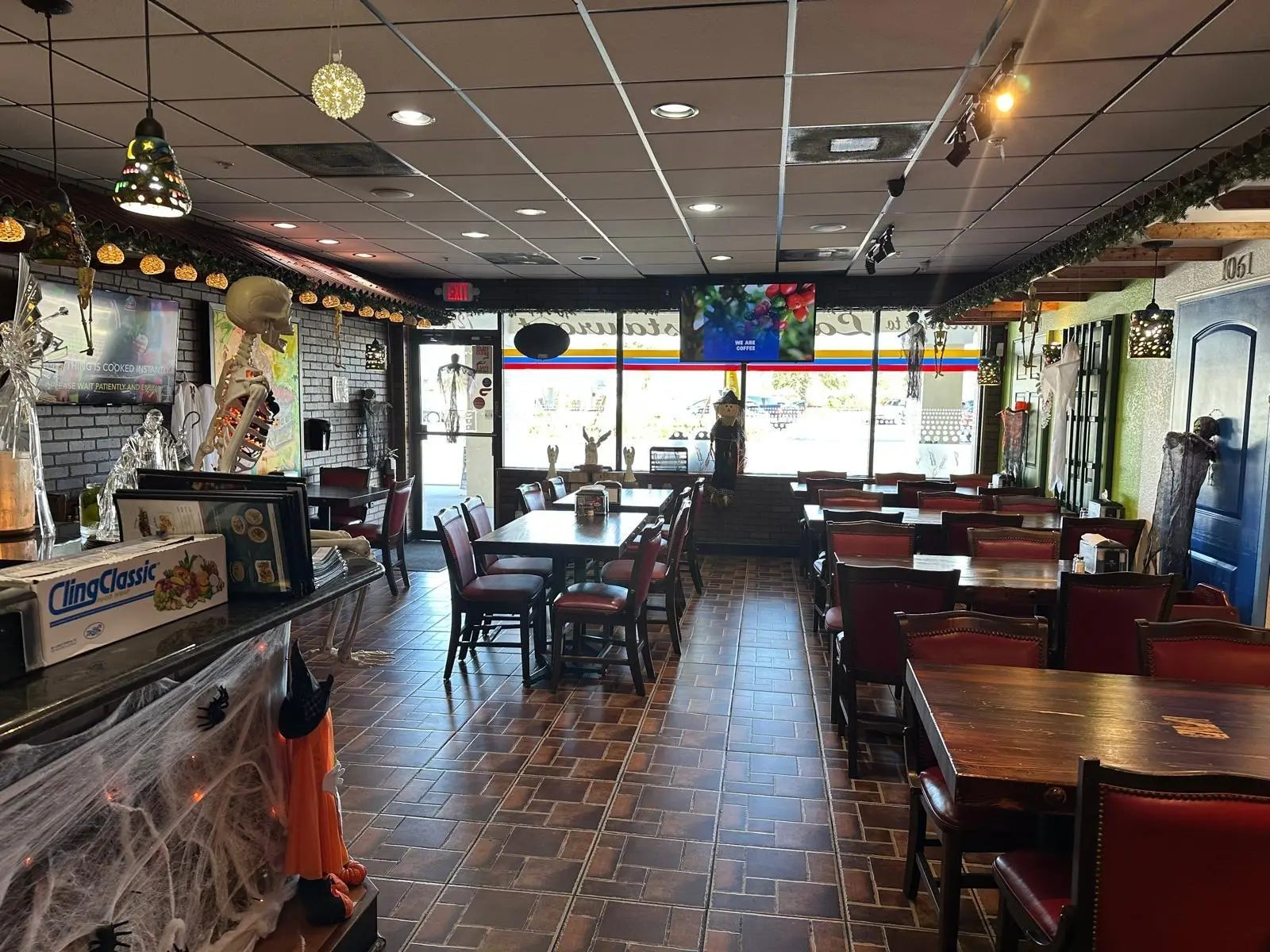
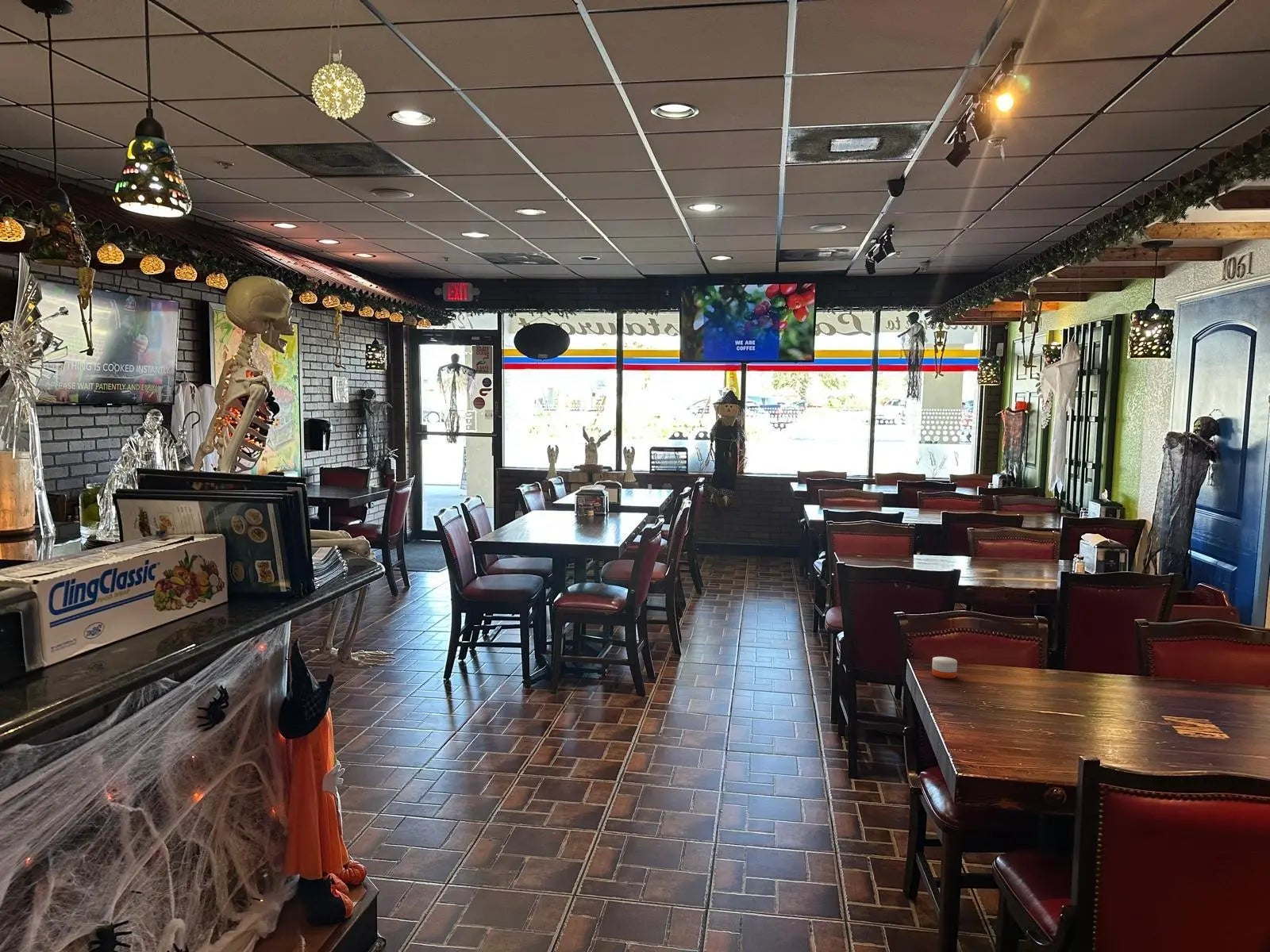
+ candle (945, 658)
